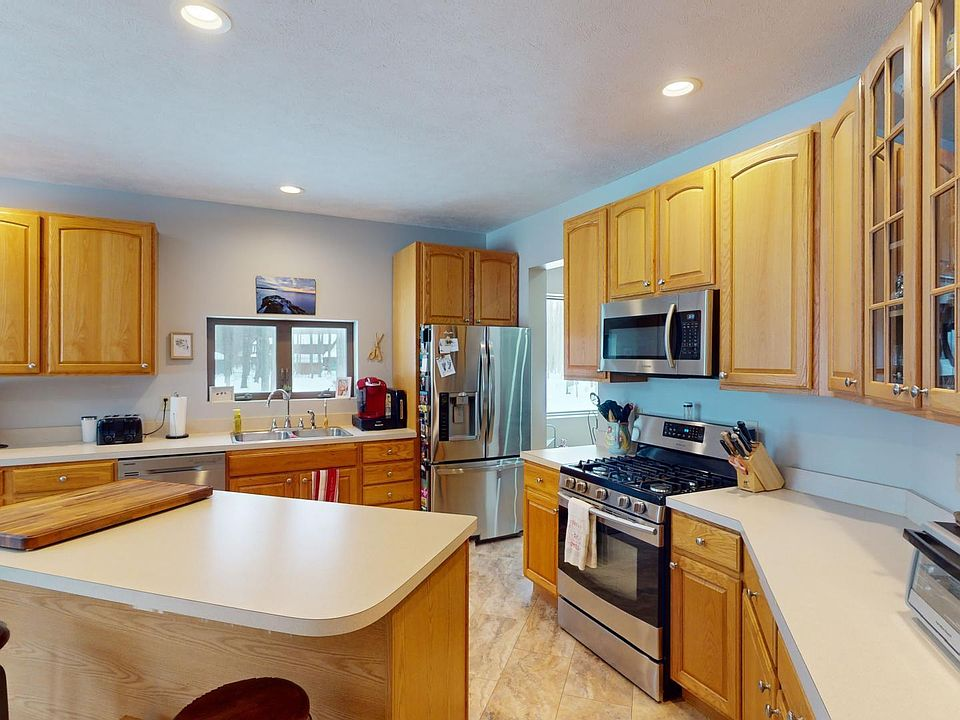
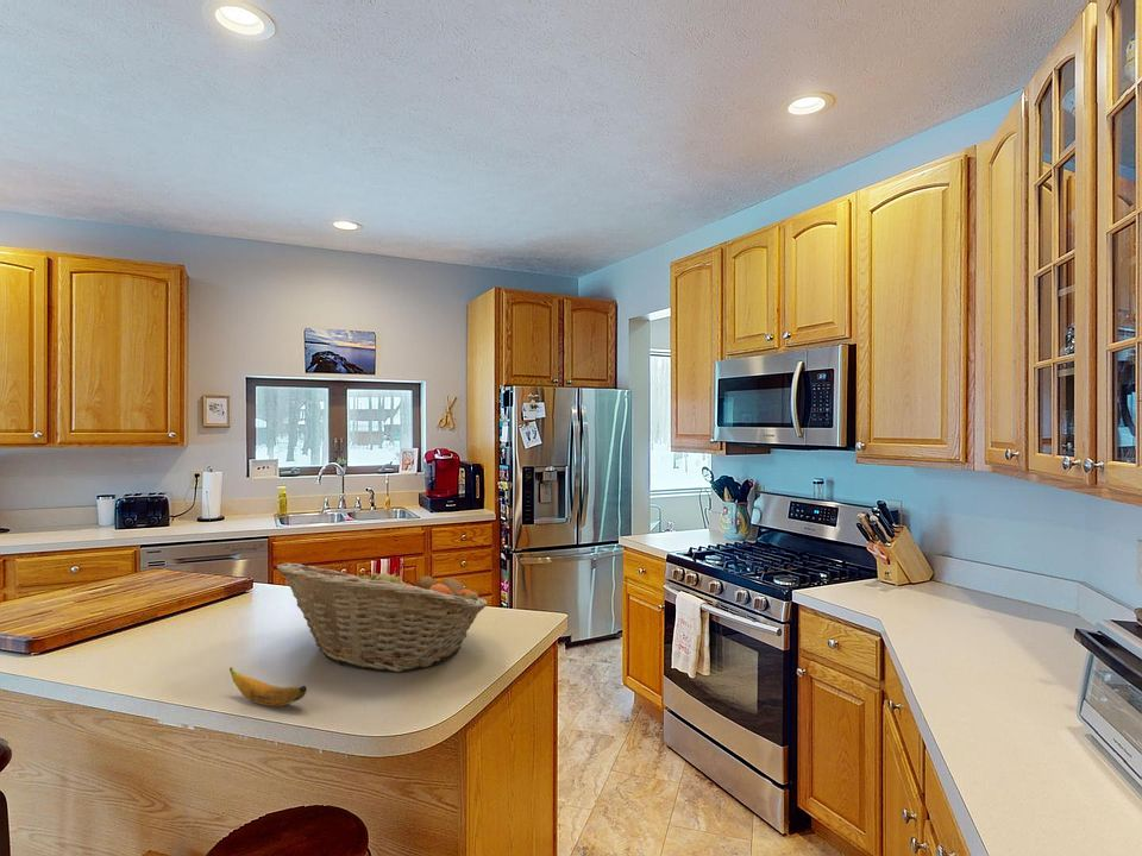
+ fruit basket (382, 603)
+ banana (265, 687)
